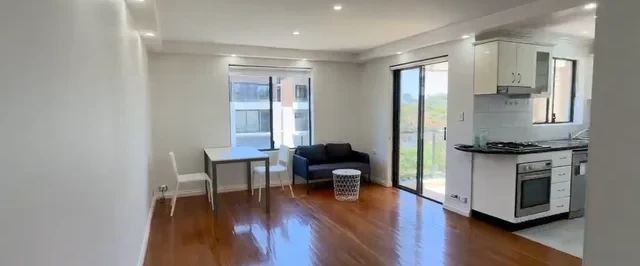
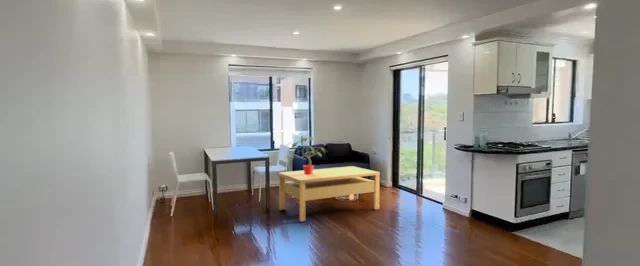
+ potted plant (306, 155)
+ coffee table (329, 190)
